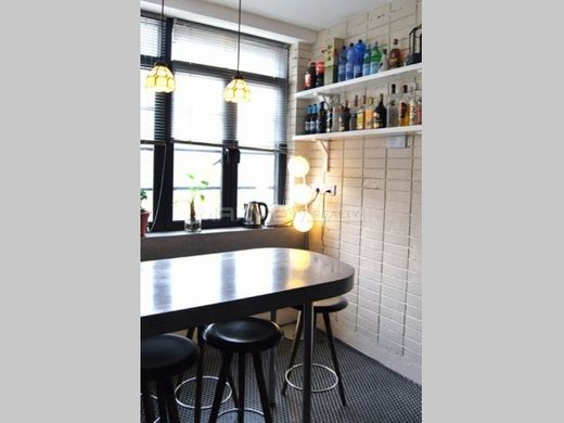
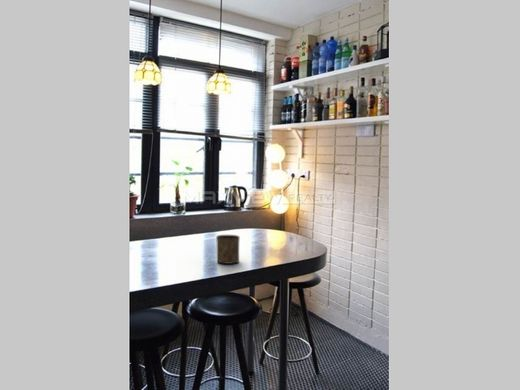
+ cup (227, 249)
